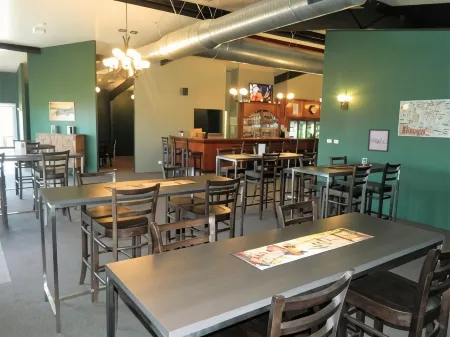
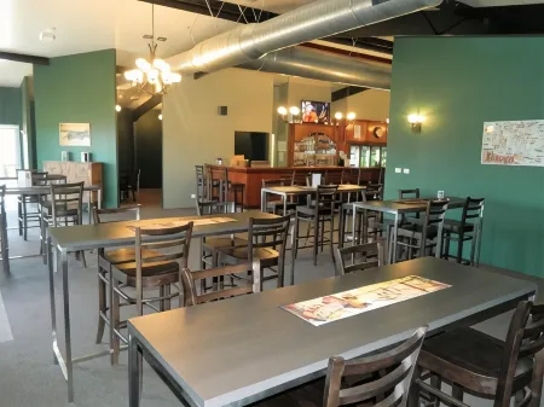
- wall art (378, 140)
